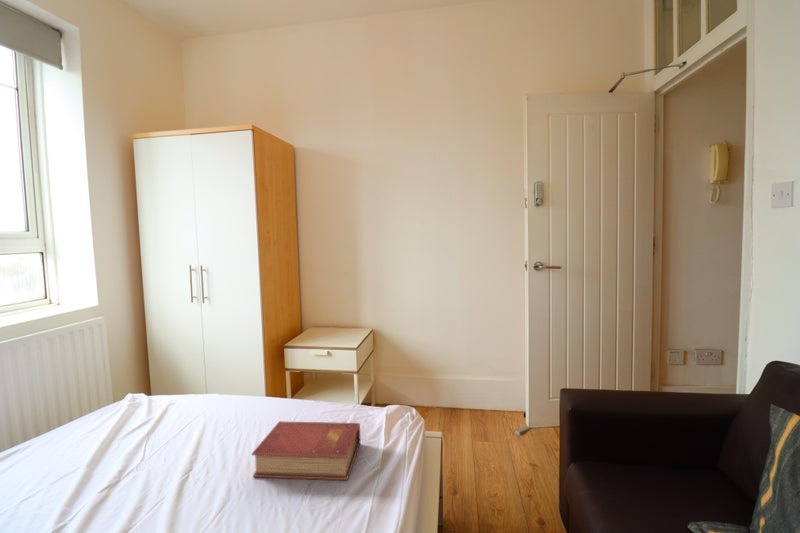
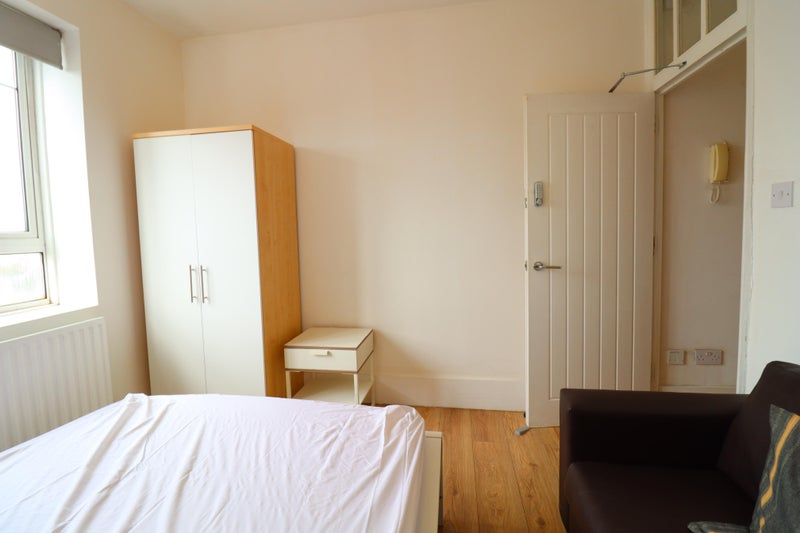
- book (310, 448)
